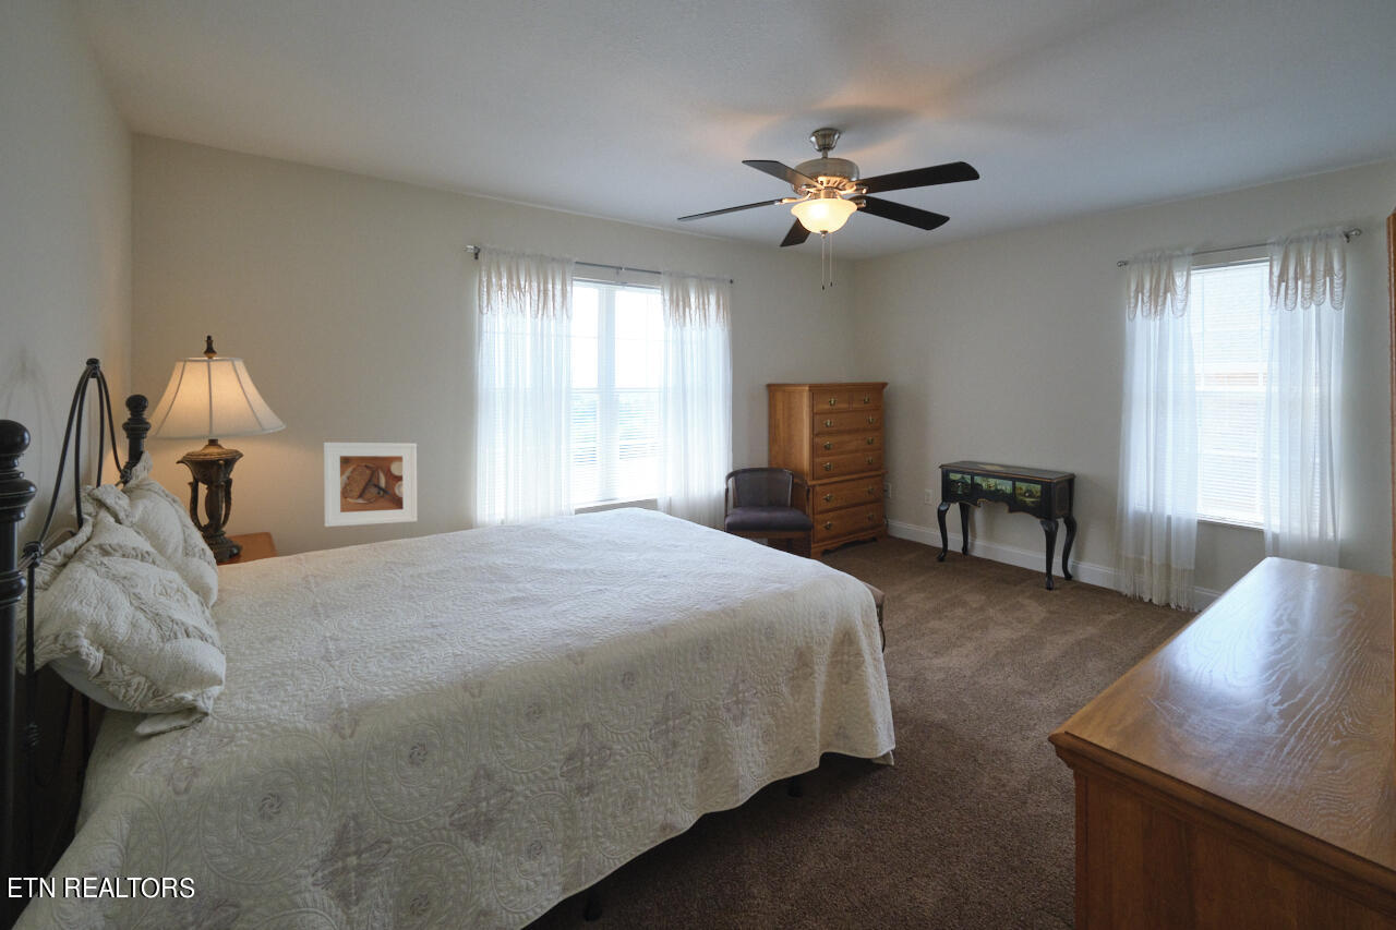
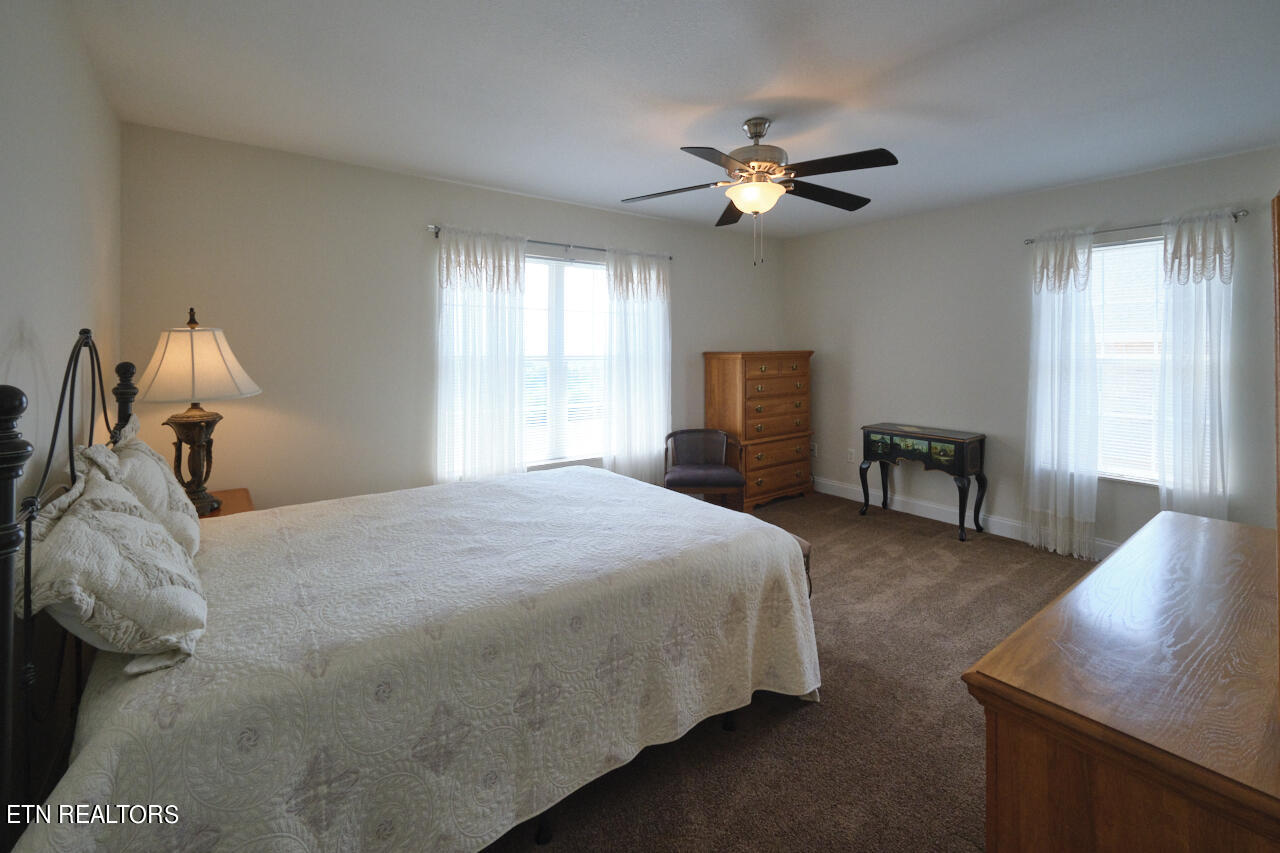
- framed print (372, 483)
